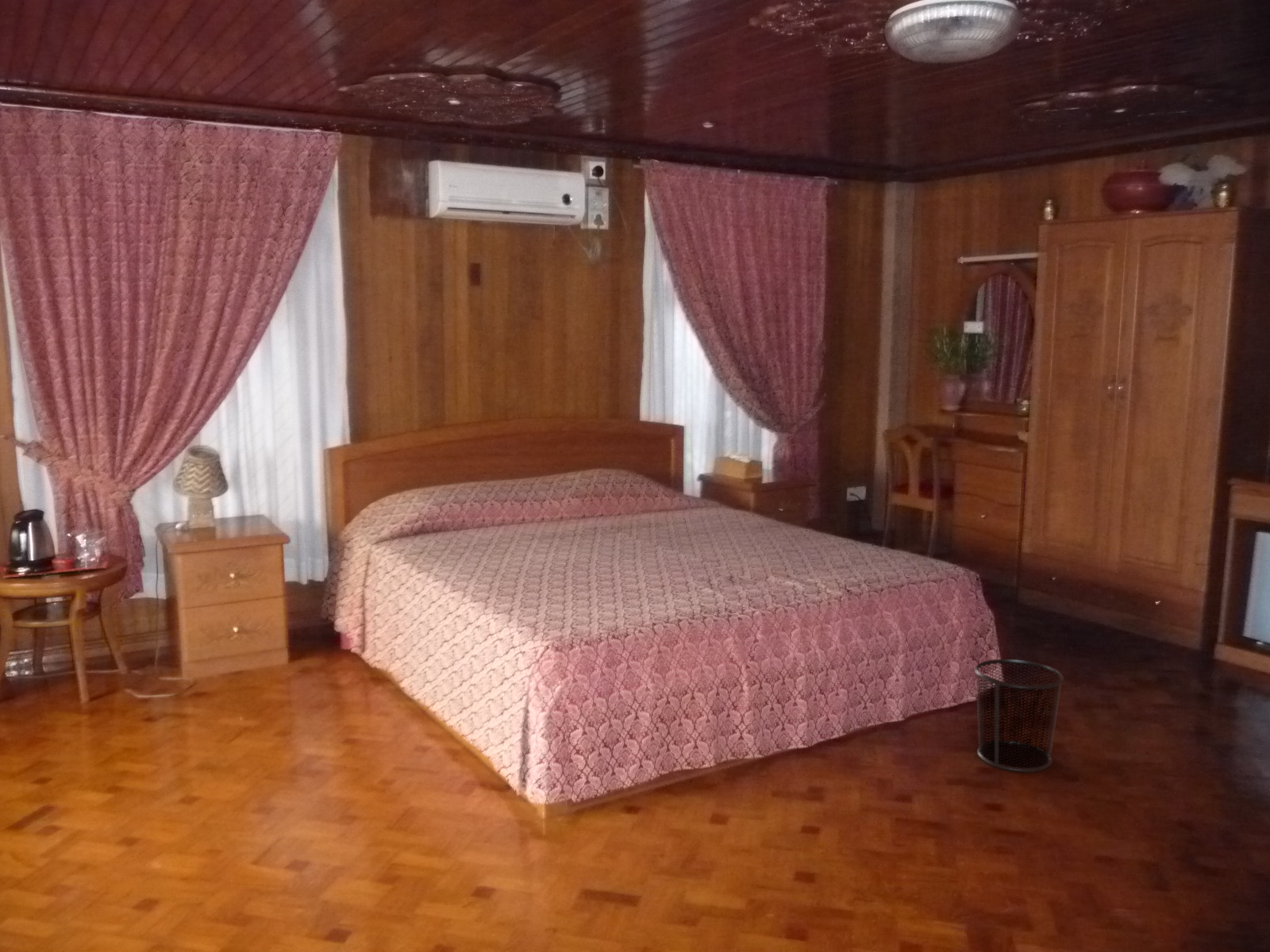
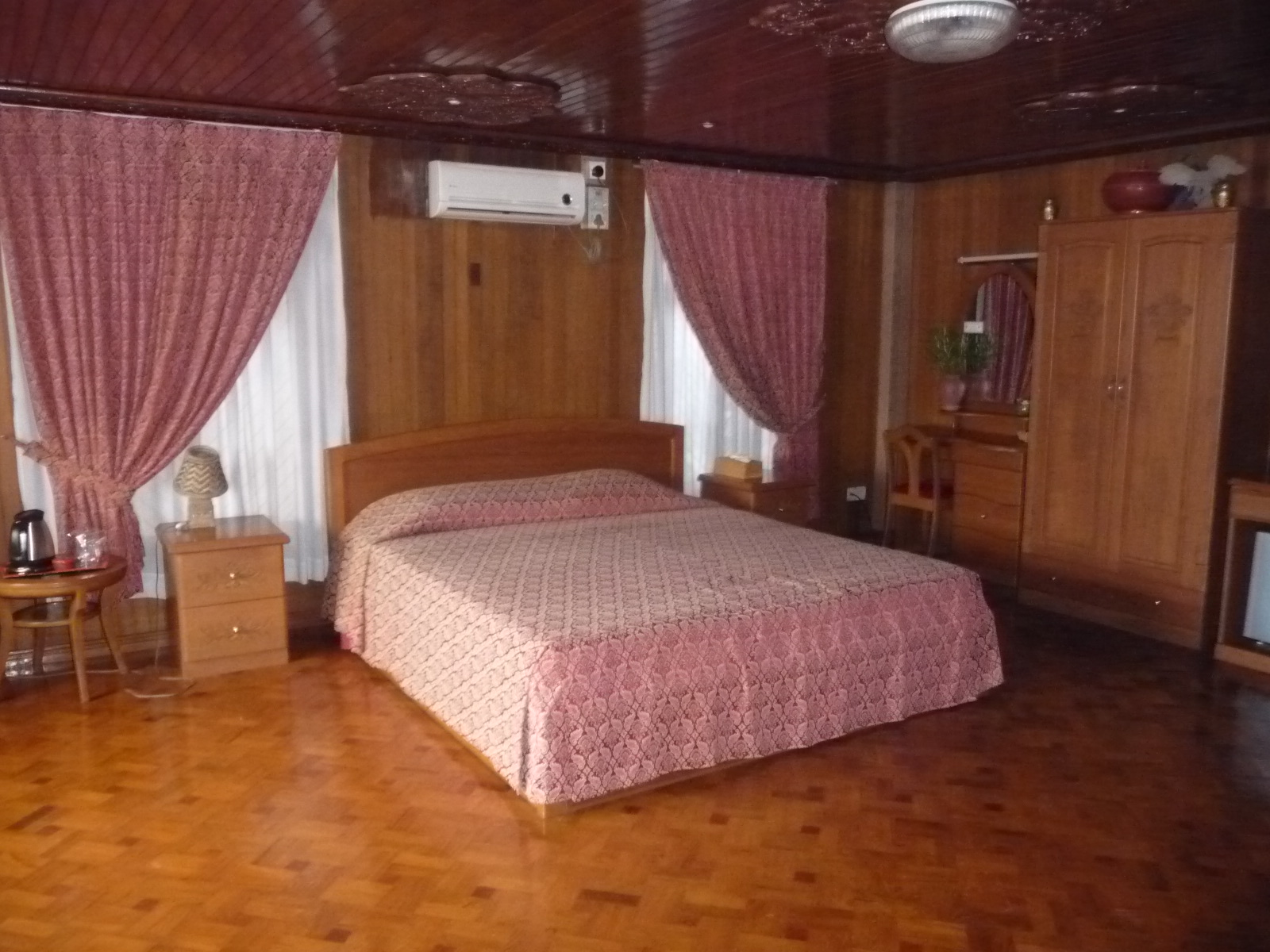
- waste bin (1017, 715)
